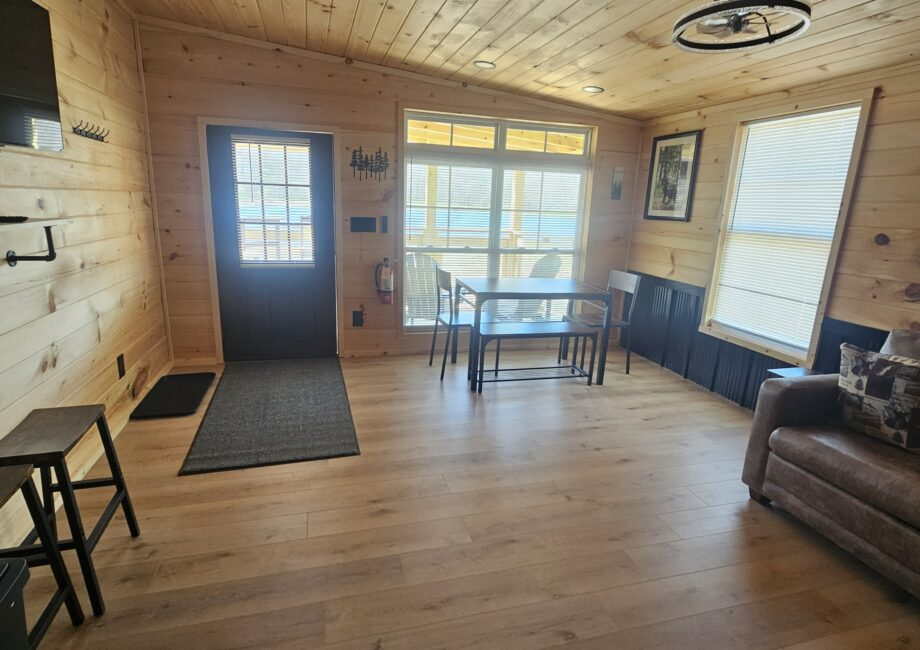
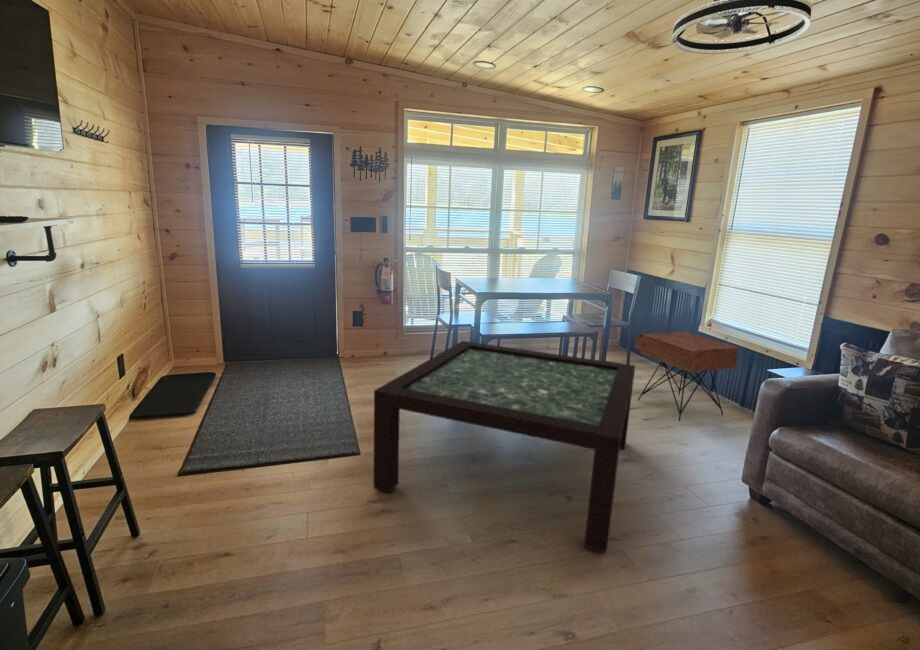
+ coffee table (516, 421)
+ nightstand (679, 372)
